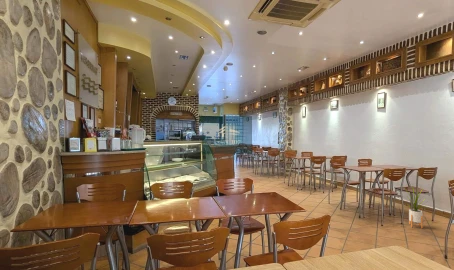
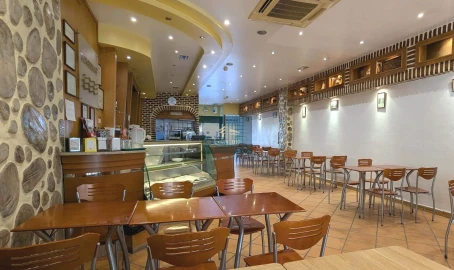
- house plant (416, 206)
